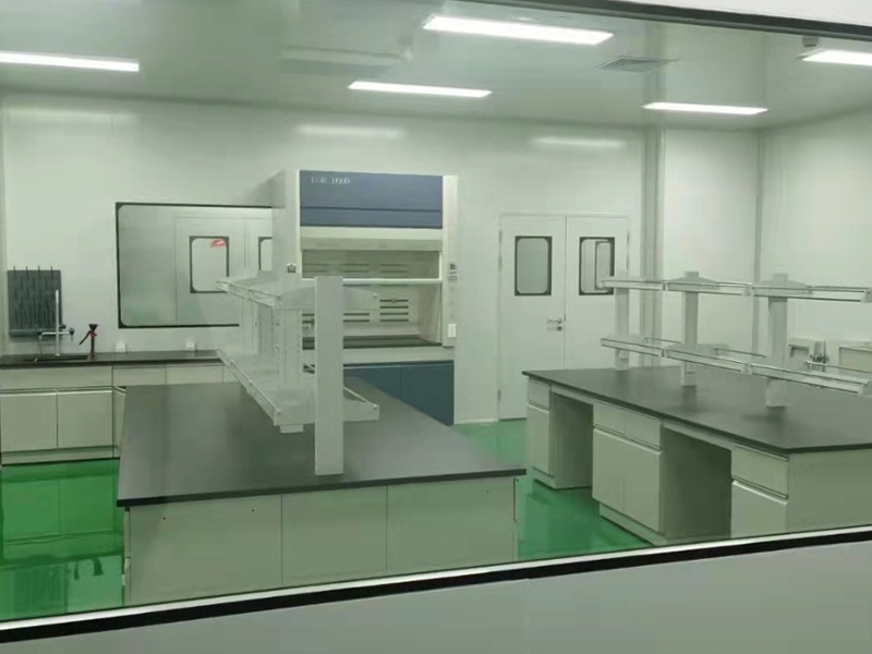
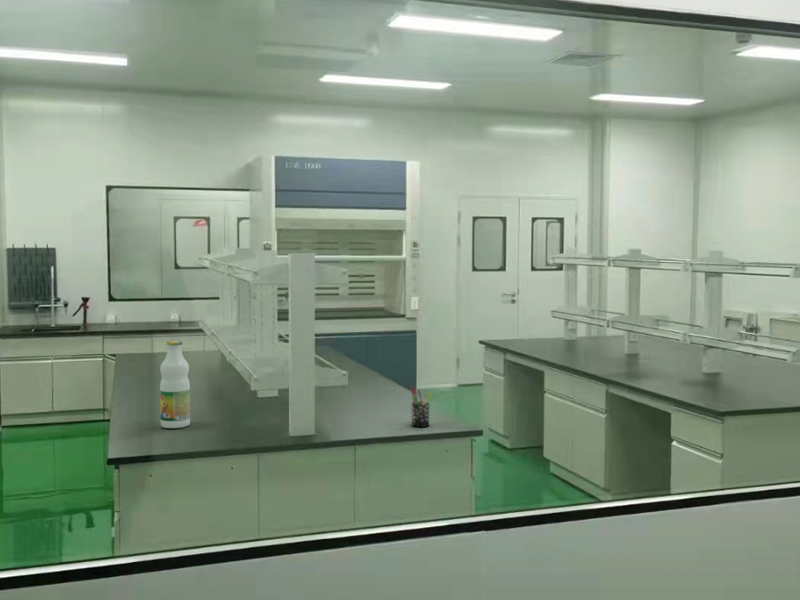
+ bottle (174, 383)
+ pen holder (418, 406)
